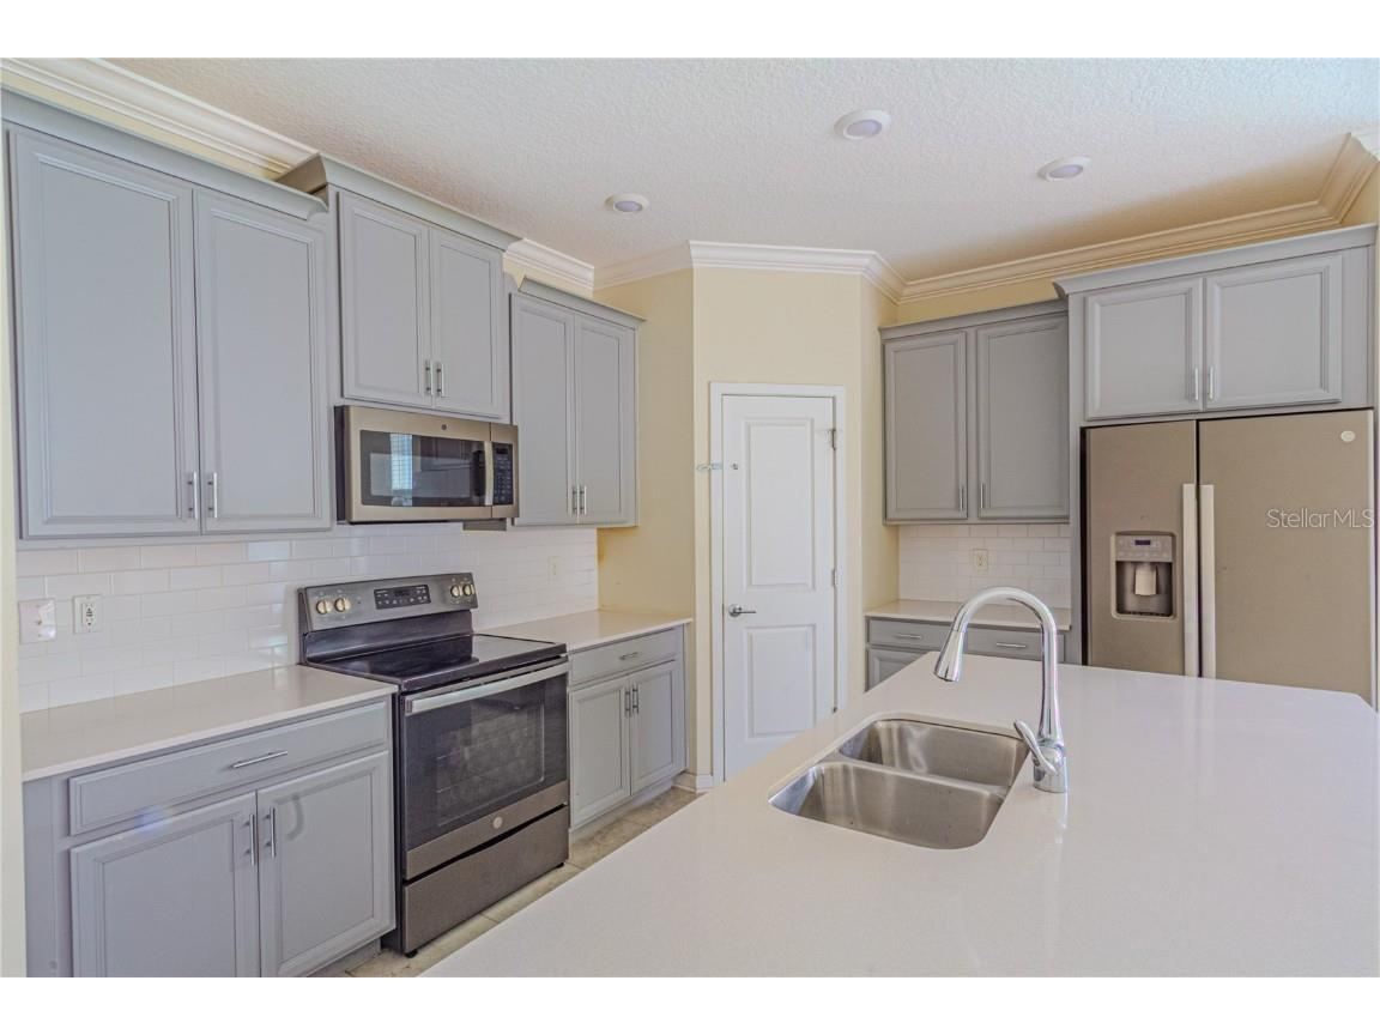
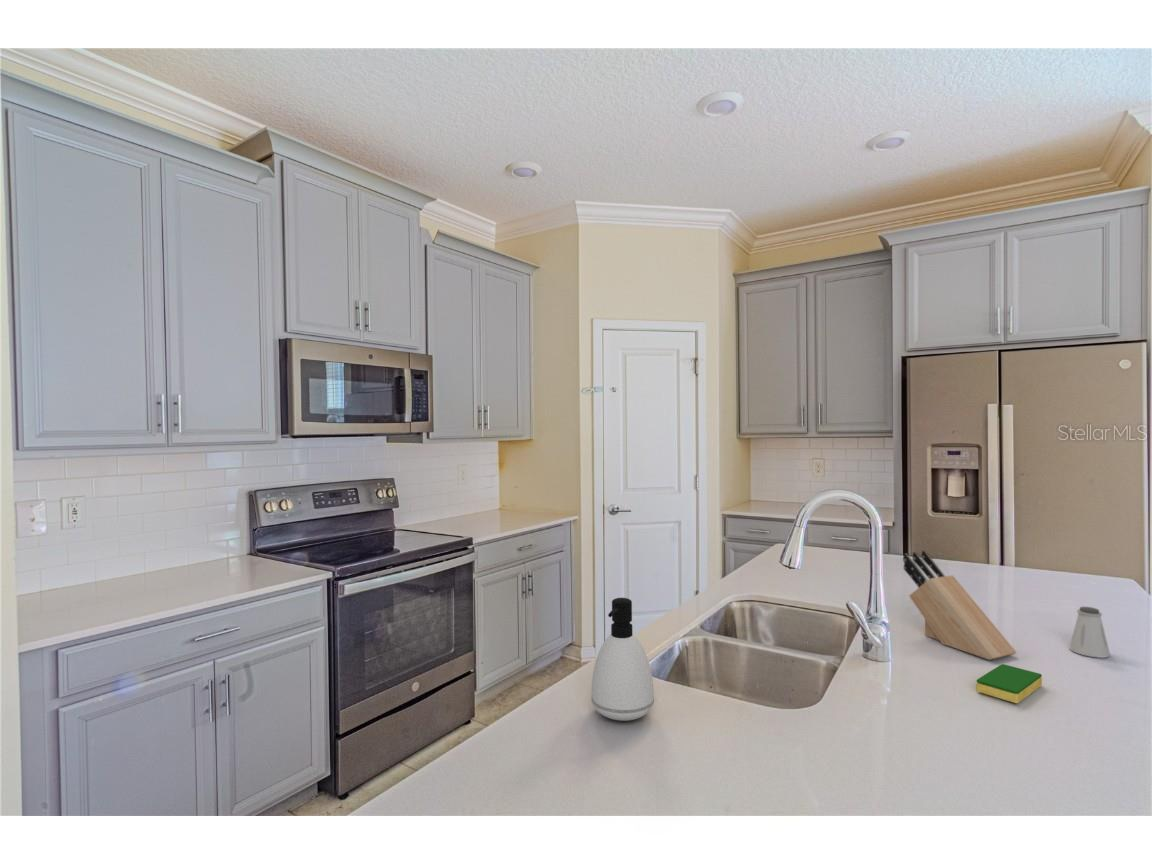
+ saltshaker (1089, 630)
+ knife block (952, 599)
+ dish sponge (1009, 682)
+ soap dispenser (621, 657)
